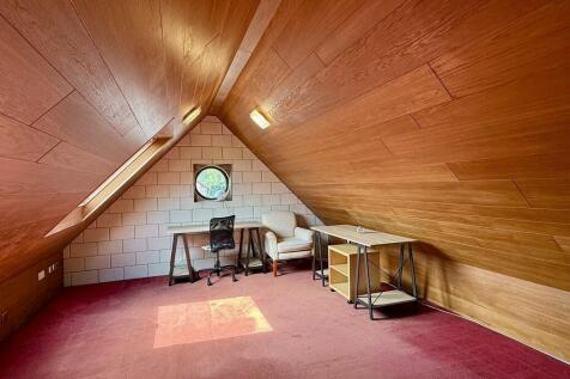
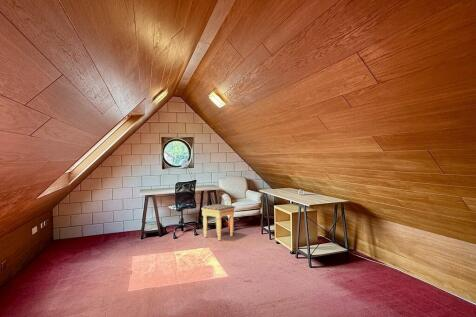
+ footstool (218, 221)
